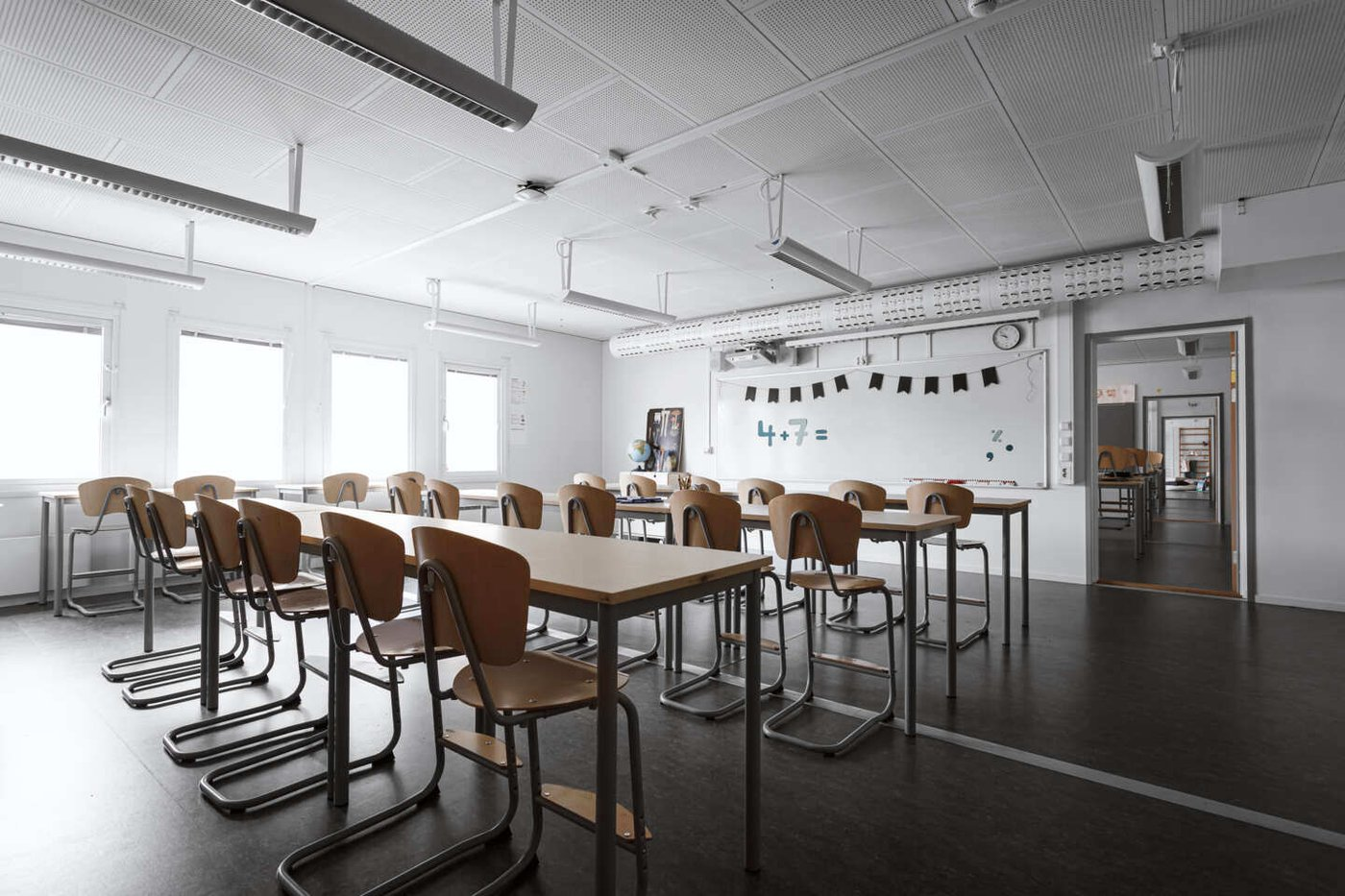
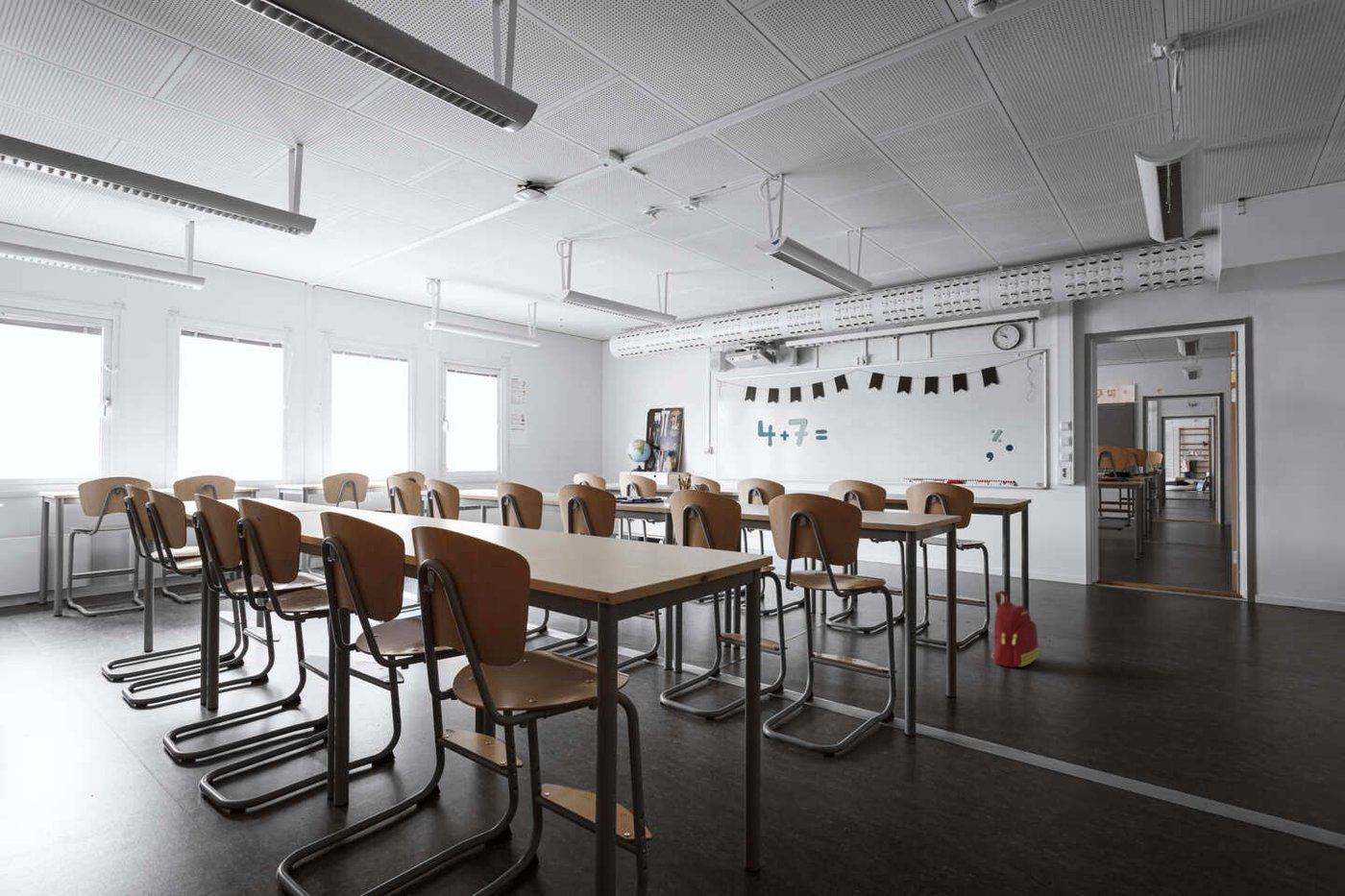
+ backpack (1014, 627)
